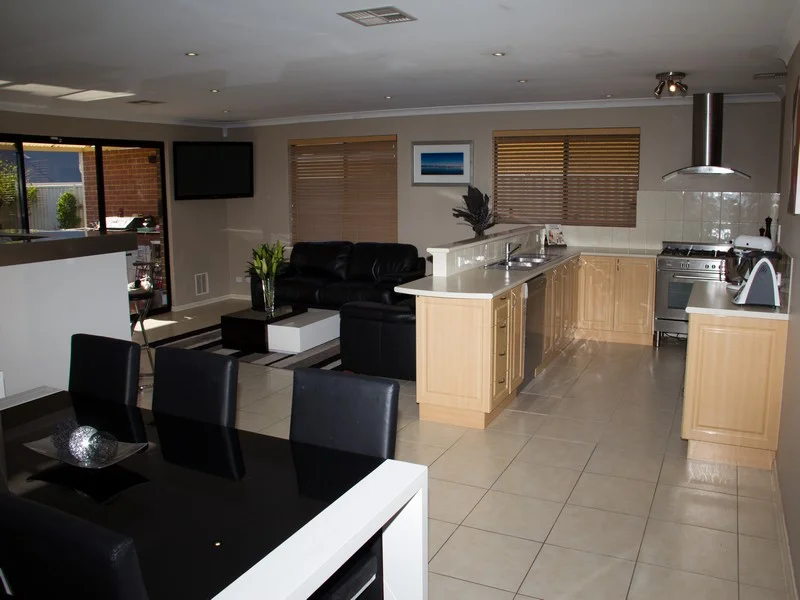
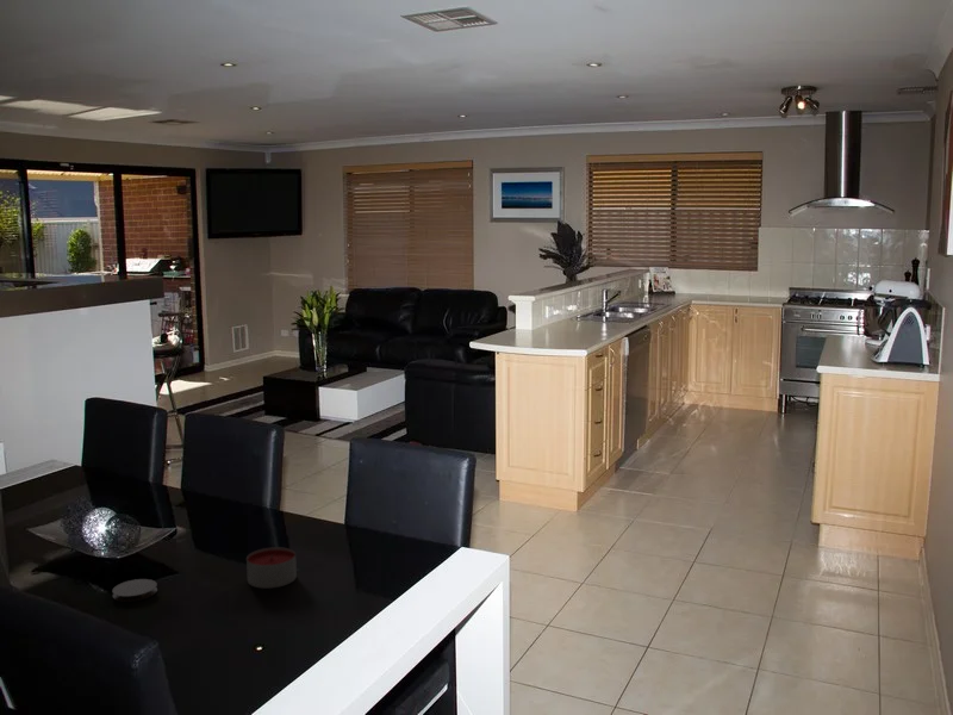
+ candle (272, 566)
+ coaster (135, 590)
